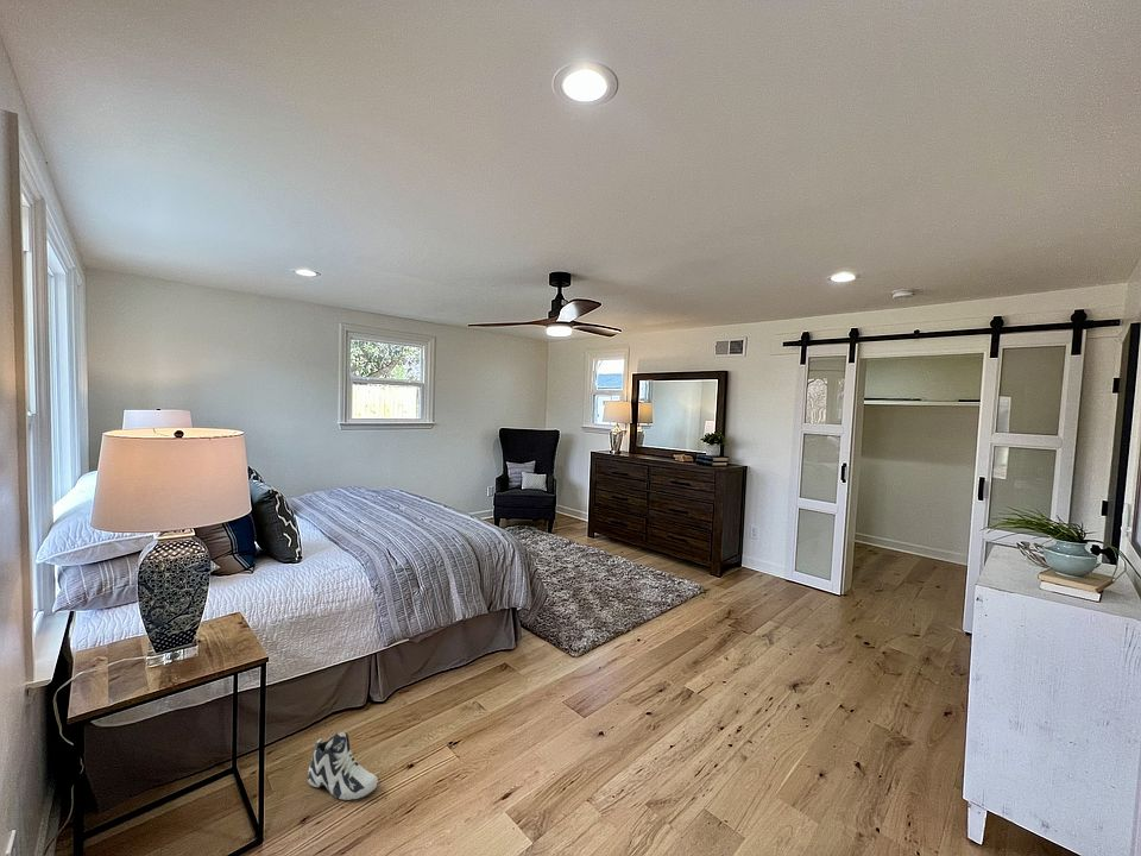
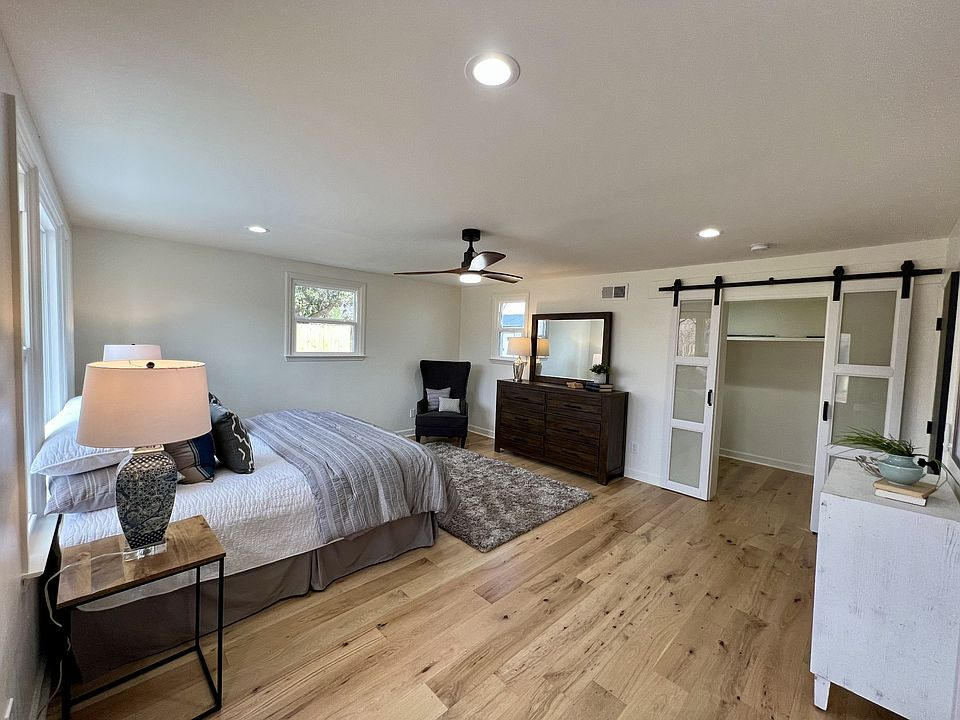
- sneaker (342, 761)
